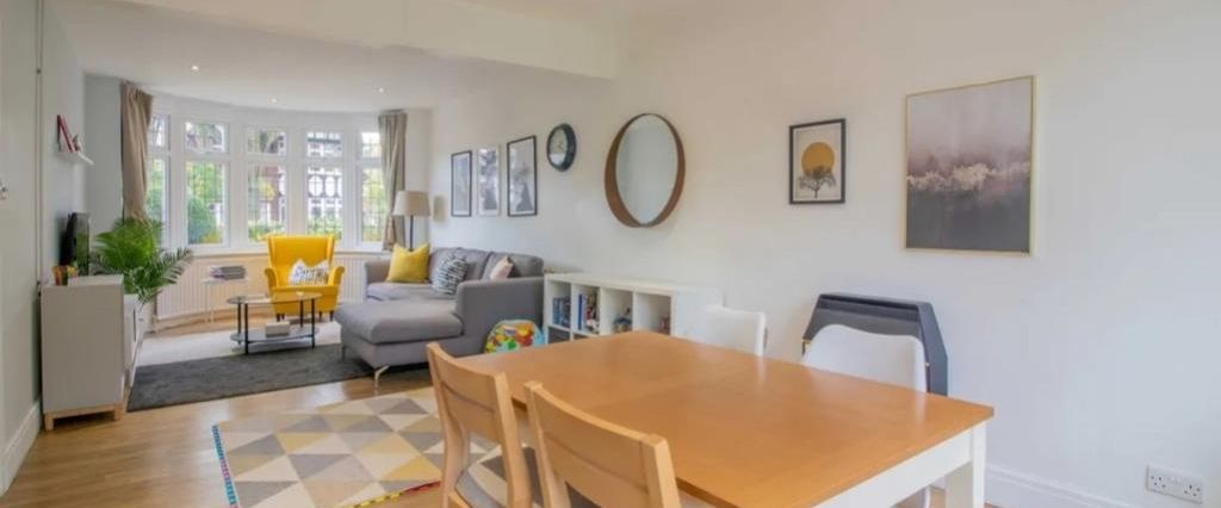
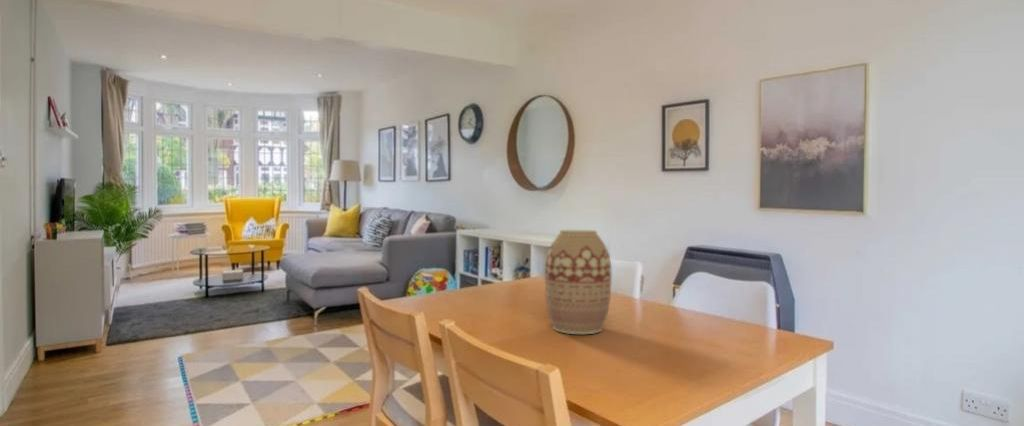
+ vase (577, 279)
